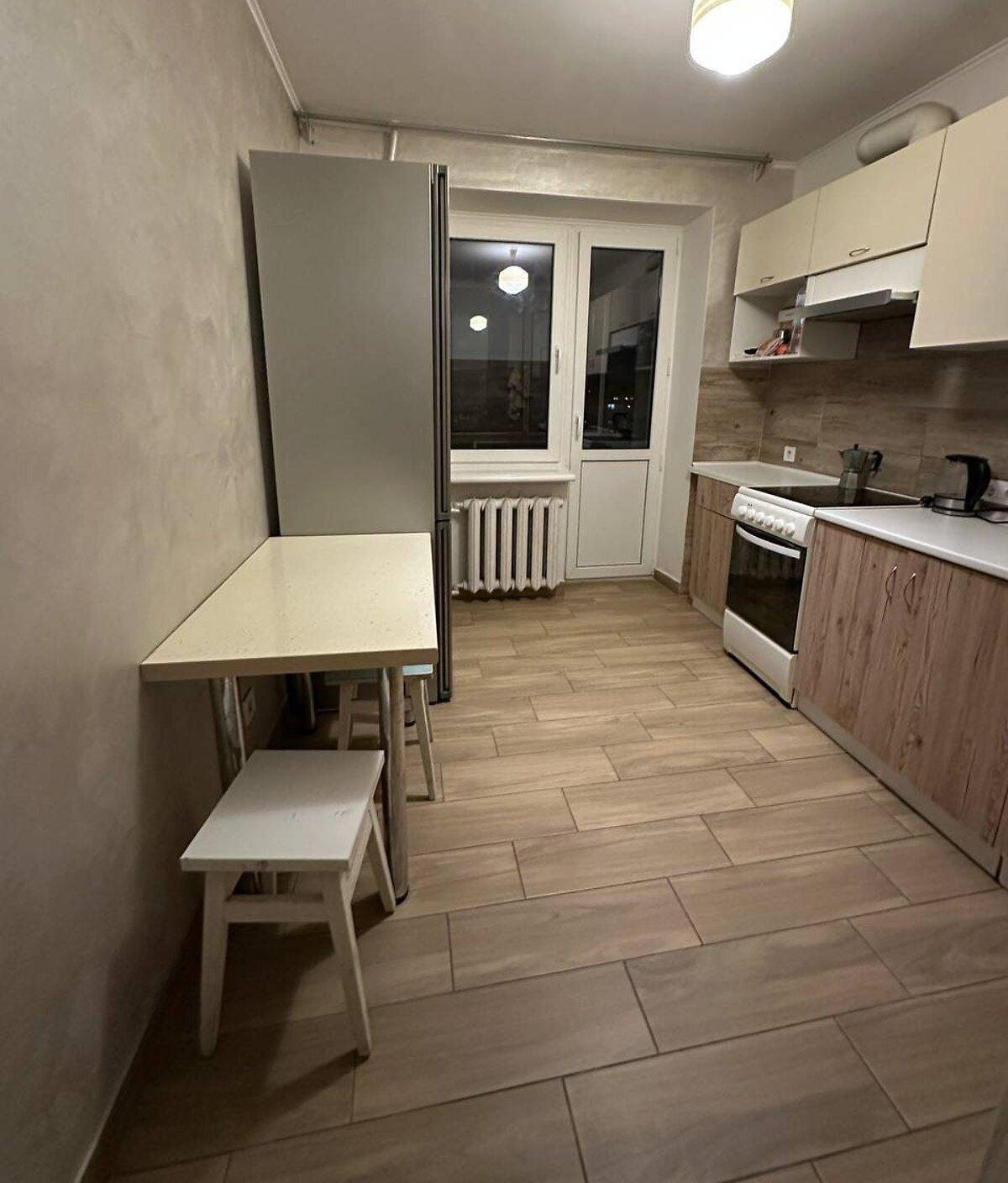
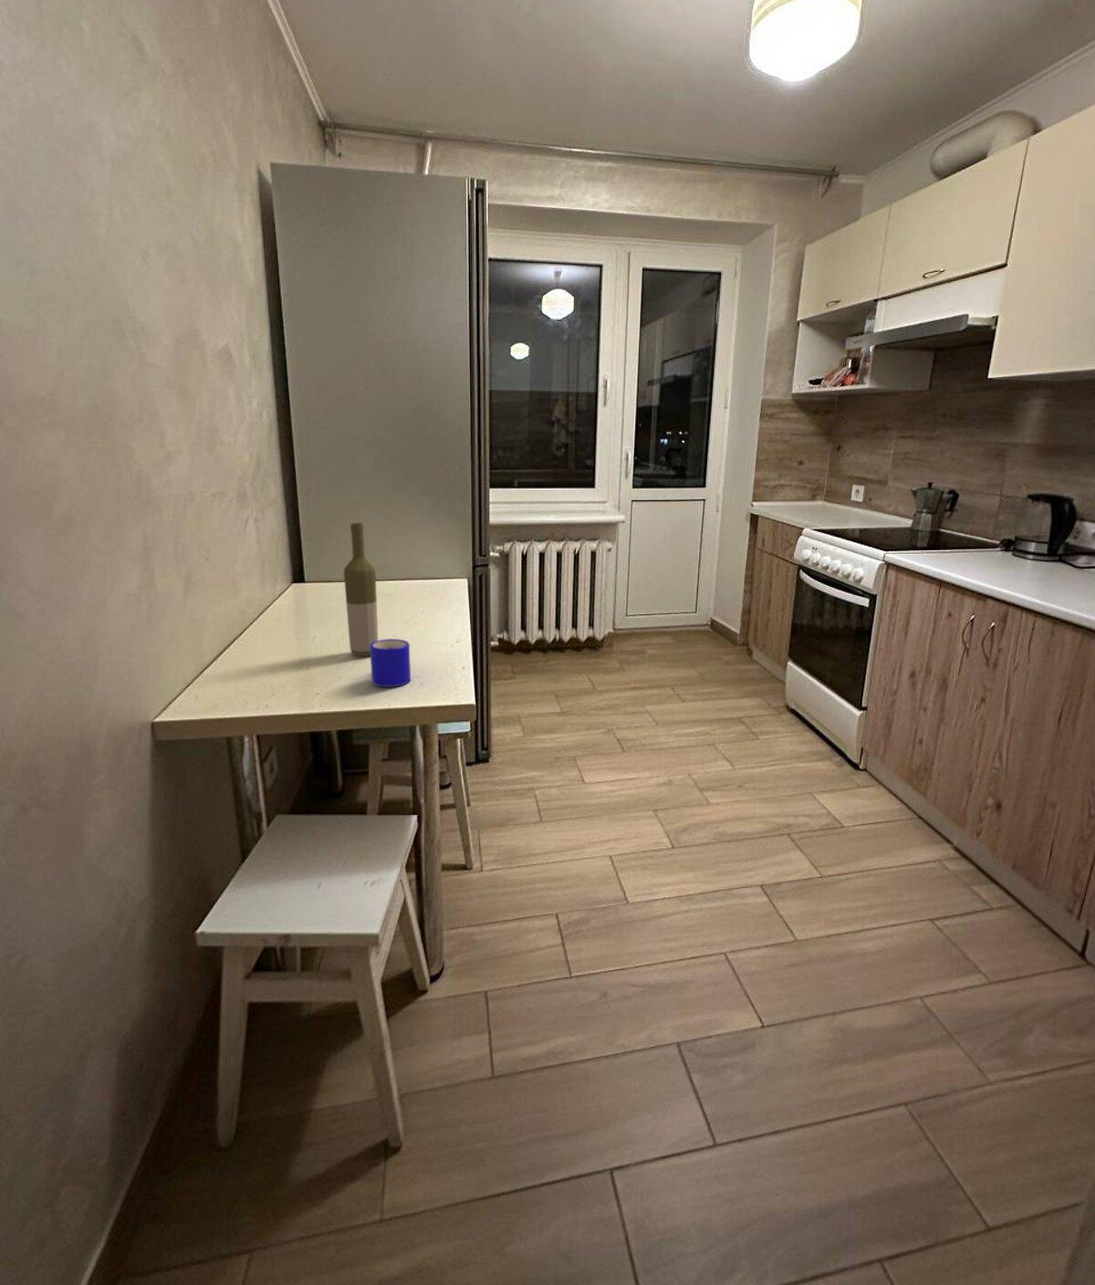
+ bottle (361, 590)
+ mug (390, 659)
